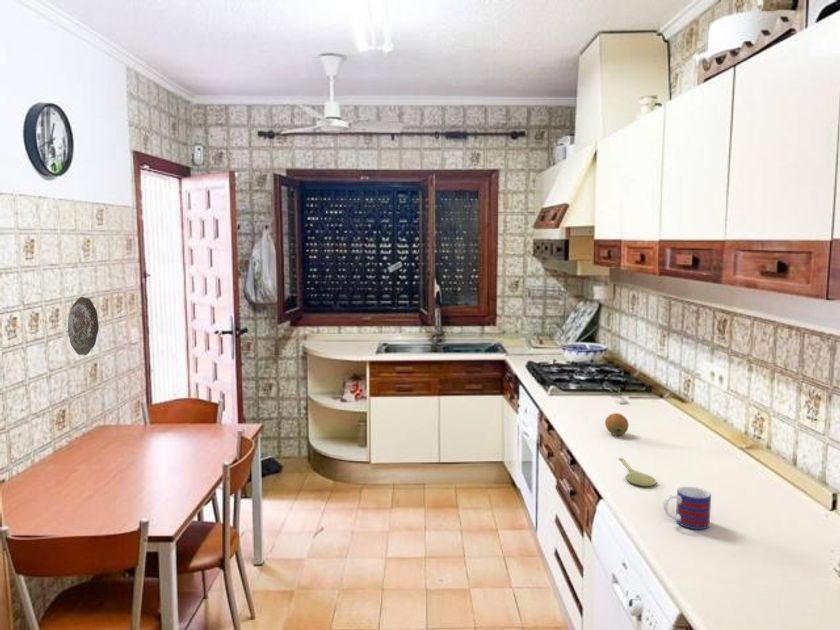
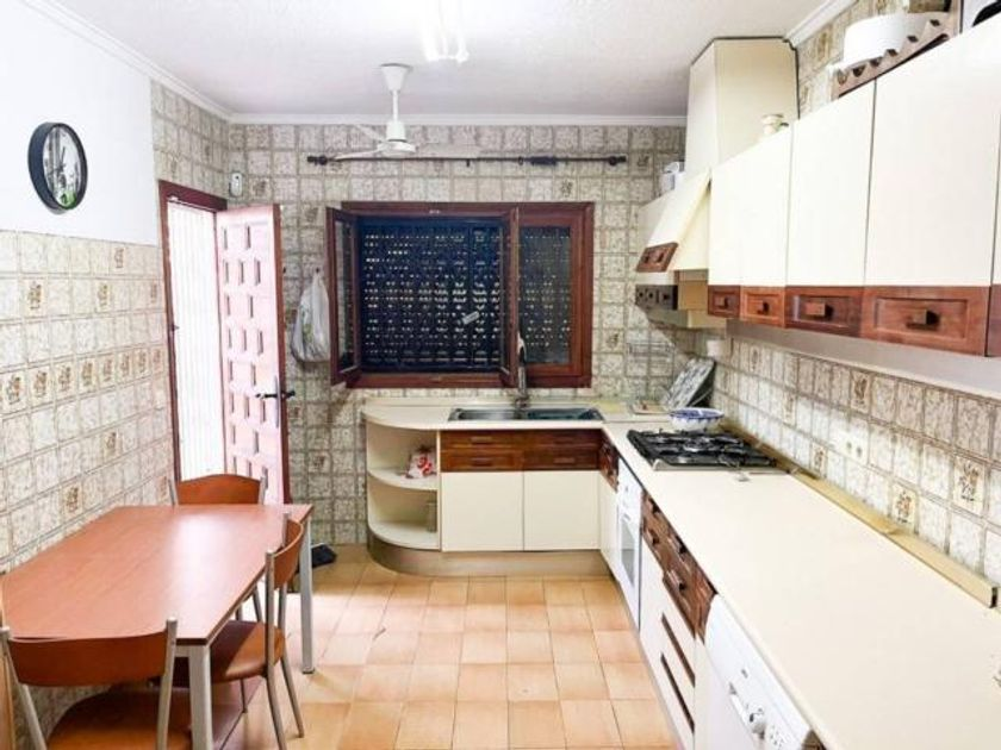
- spoon (632, 470)
- mug (686, 508)
- decorative plate (81, 326)
- fruit (616, 424)
